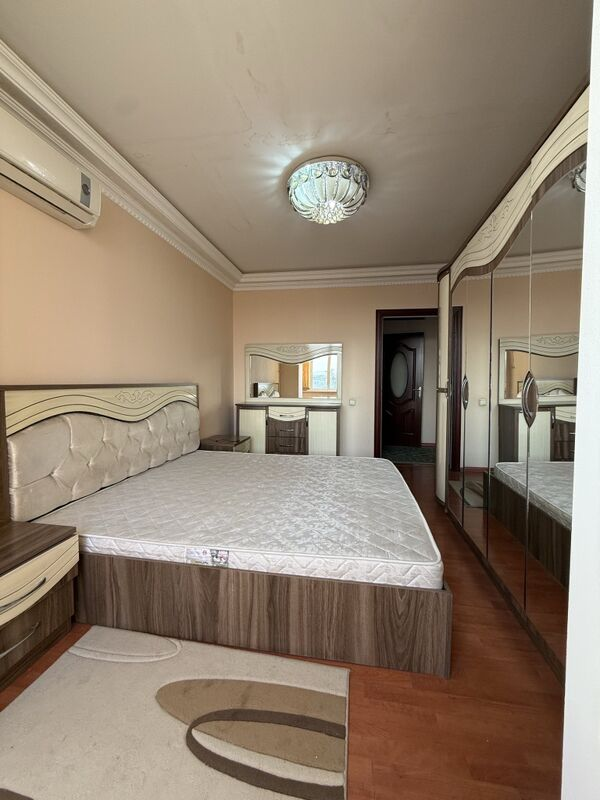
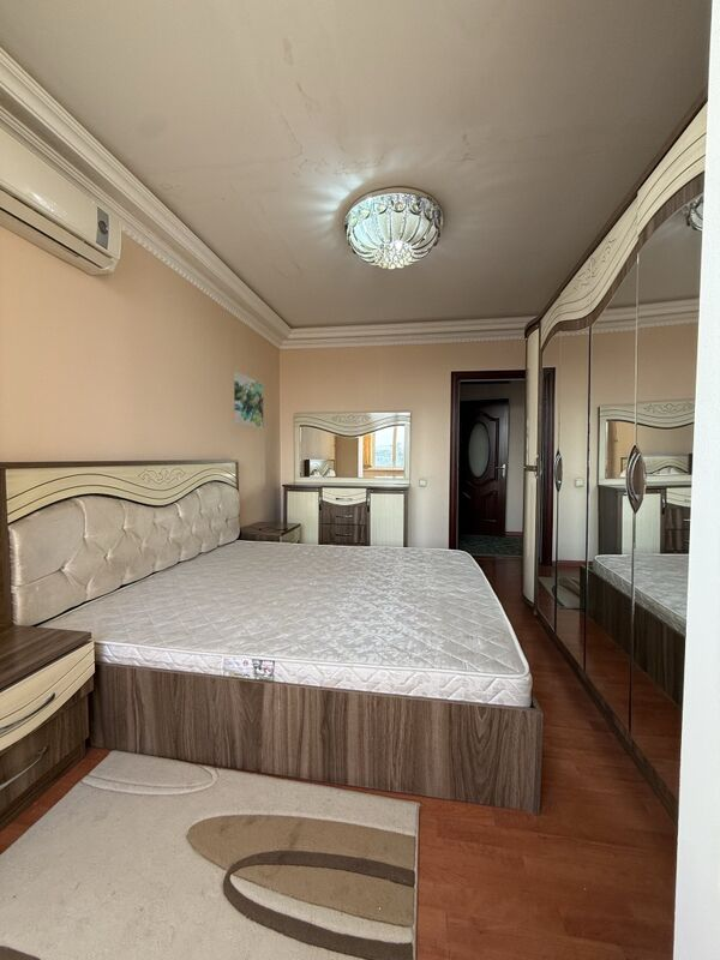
+ wall art (248, 402)
